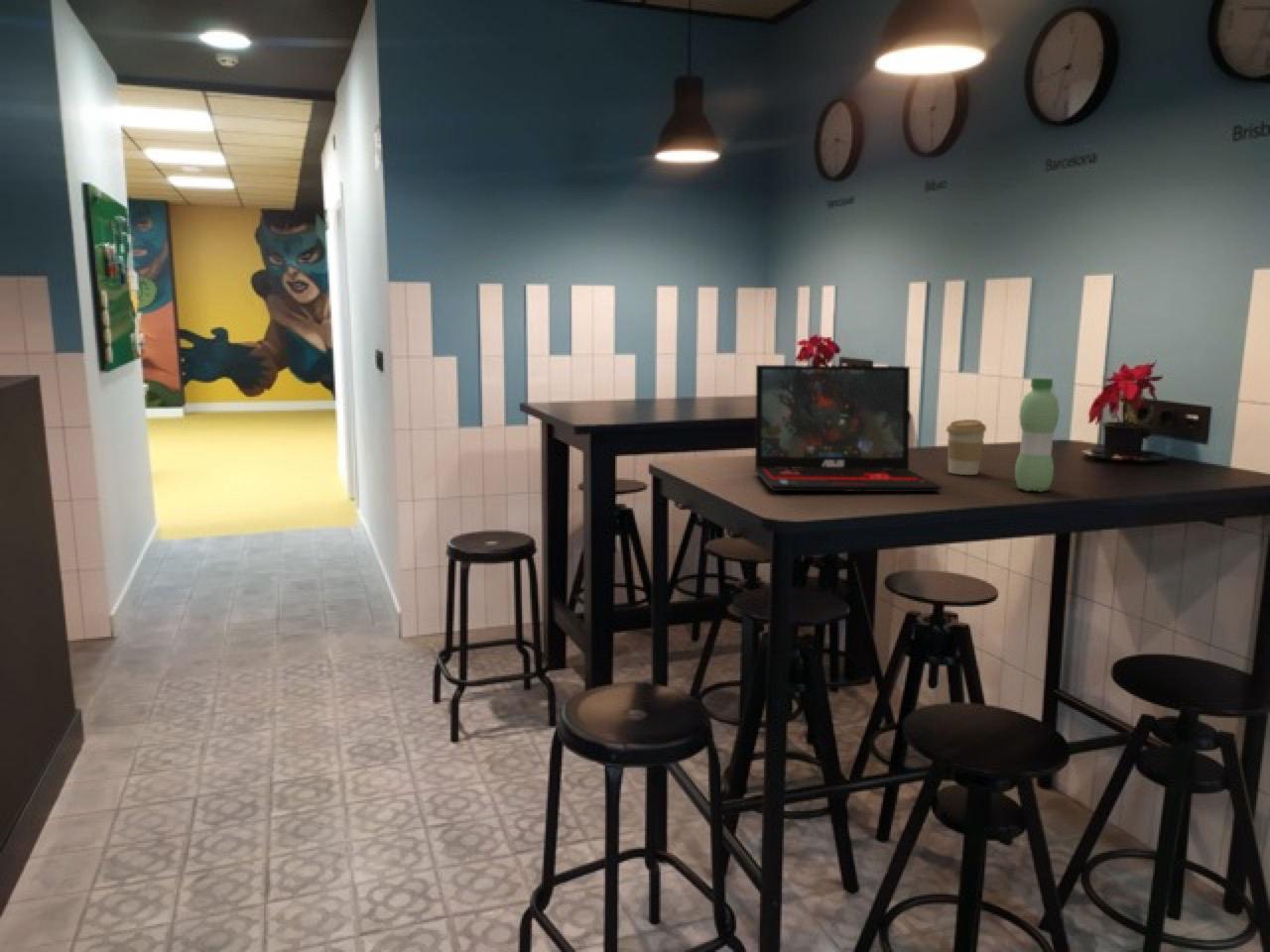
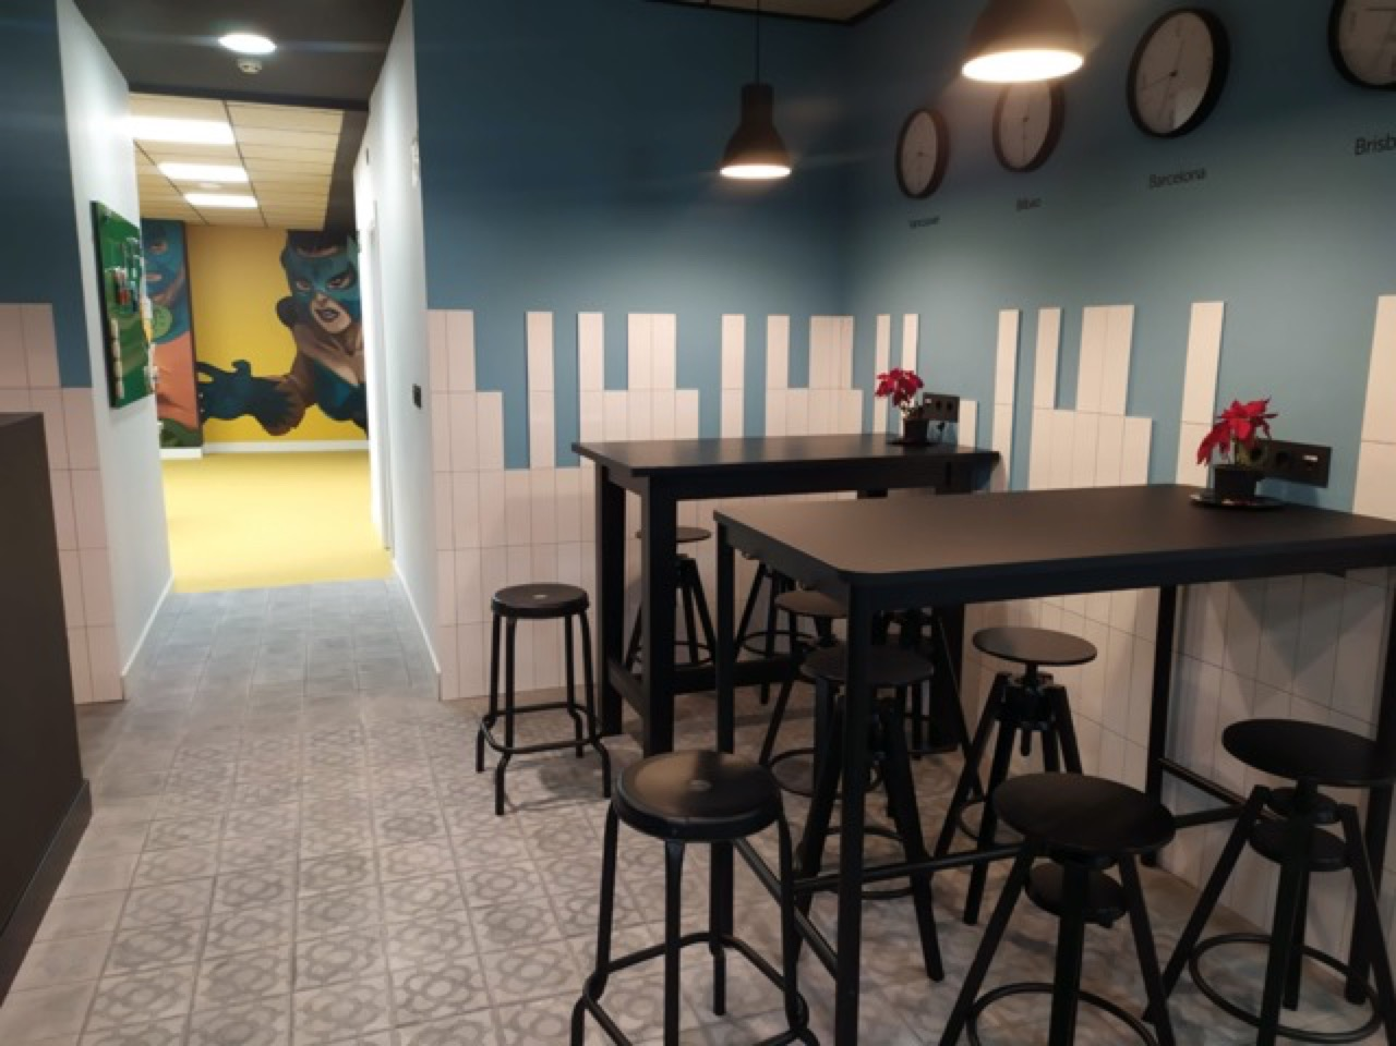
- coffee cup (964, 446)
- water bottle (1037, 434)
- laptop (843, 425)
